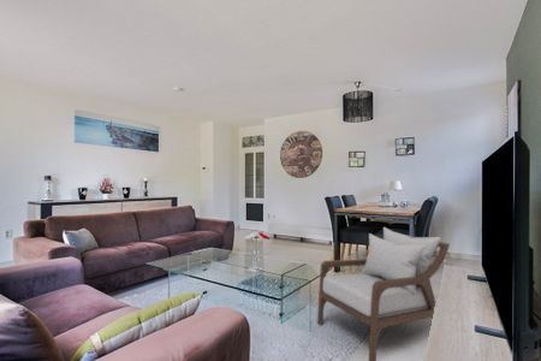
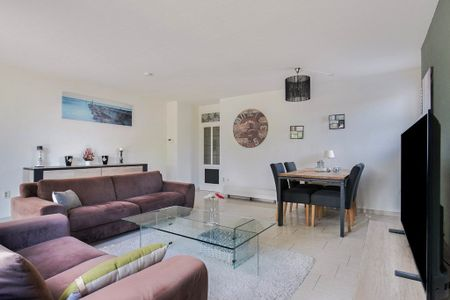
- armchair (384, 280)
